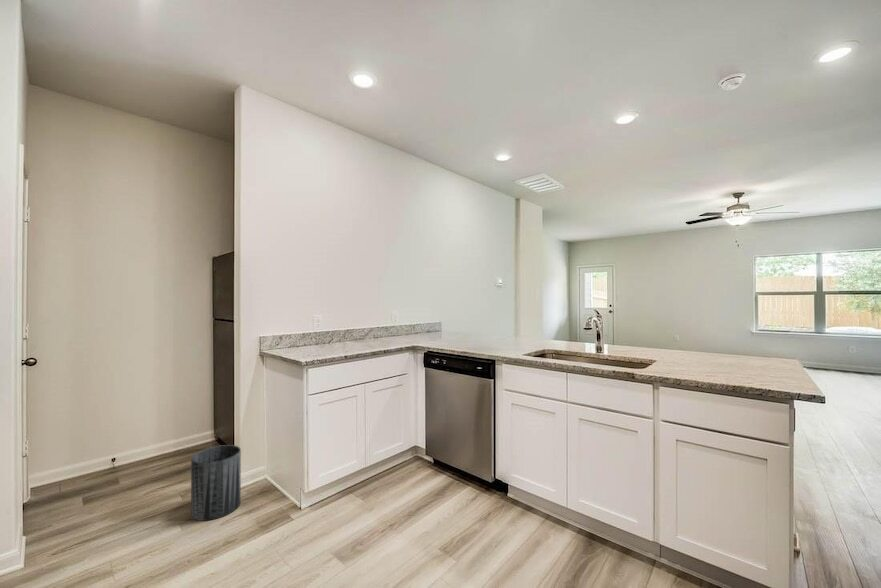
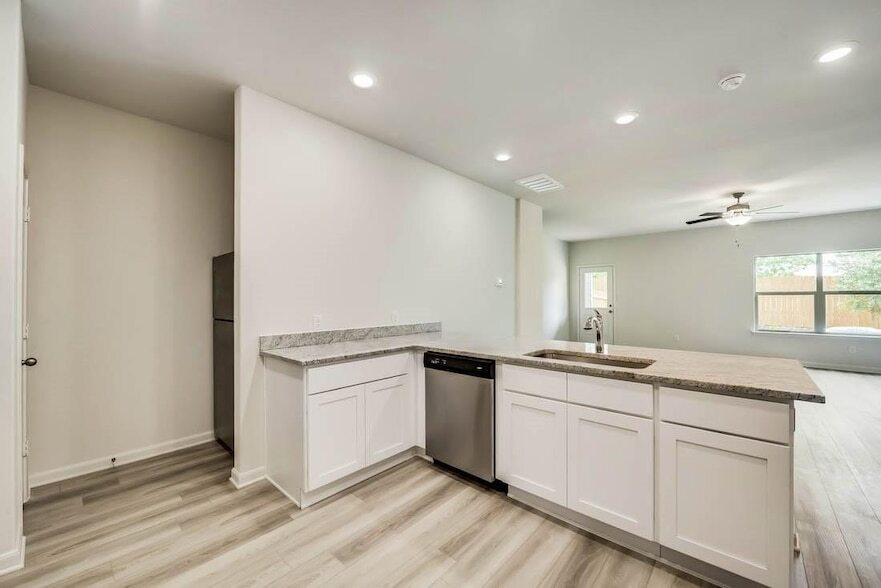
- trash can (216, 480)
